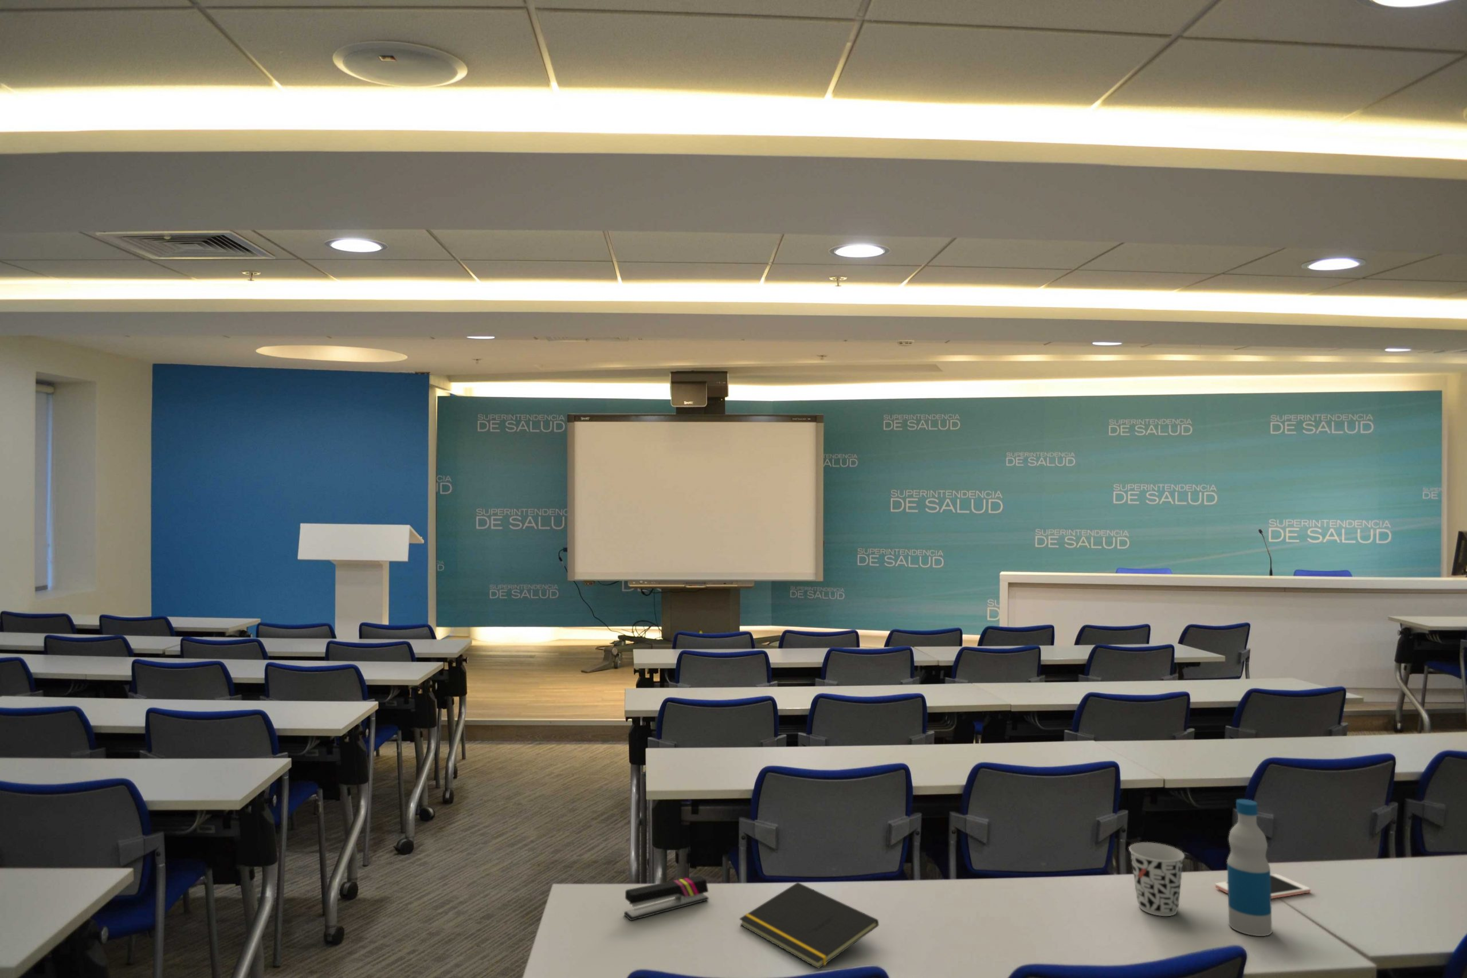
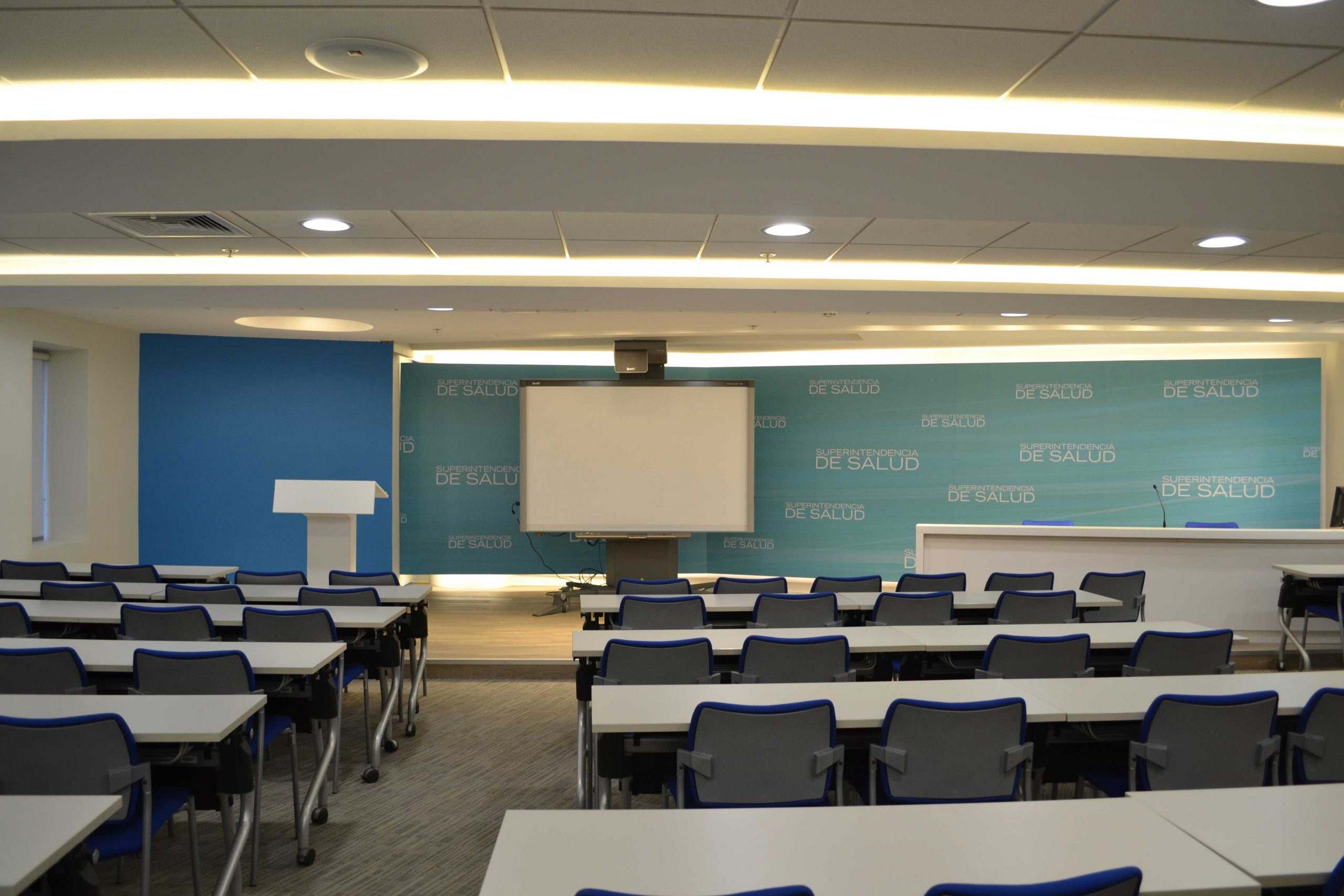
- cup (1157, 880)
- cell phone (1271, 885)
- notepad (808, 922)
- bottle (1248, 864)
- stapler (667, 894)
